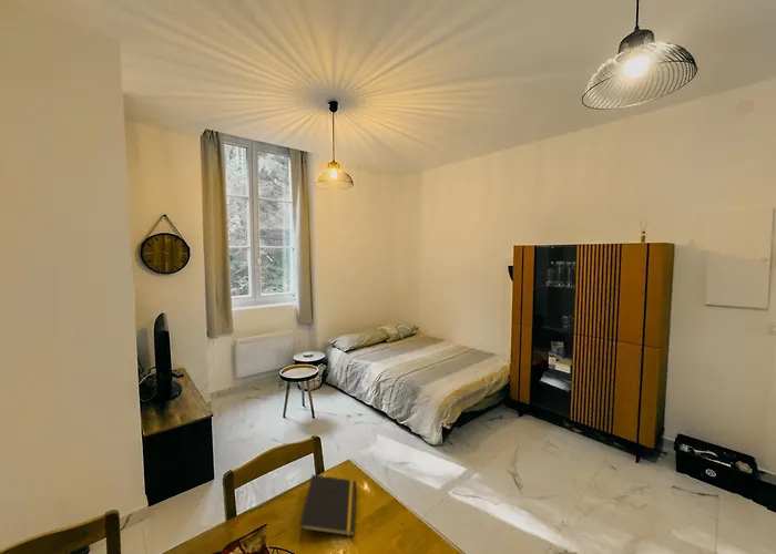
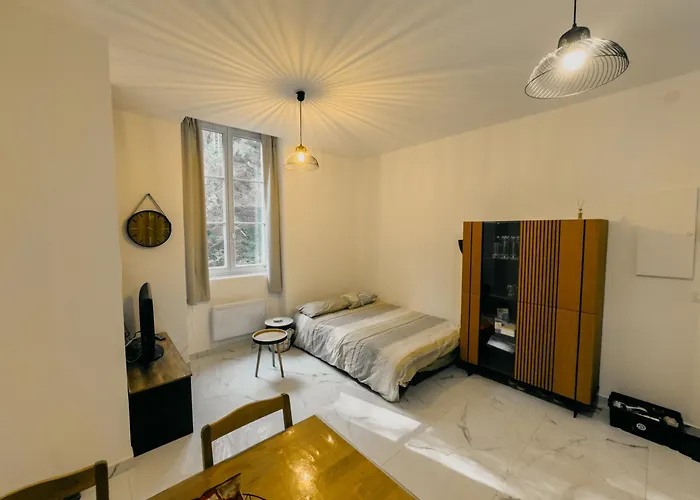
- notepad (330, 502)
